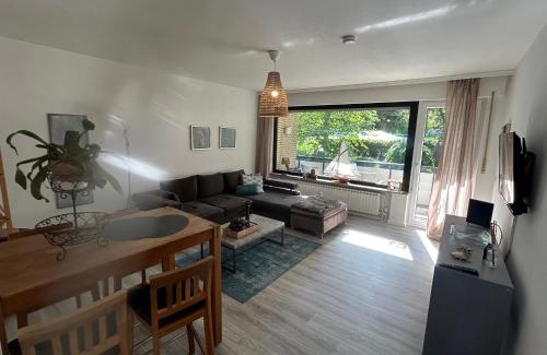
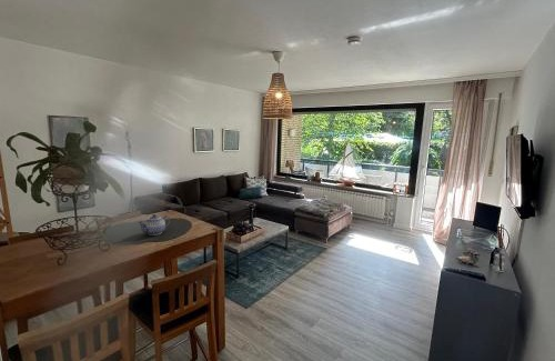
+ teapot (154, 223)
